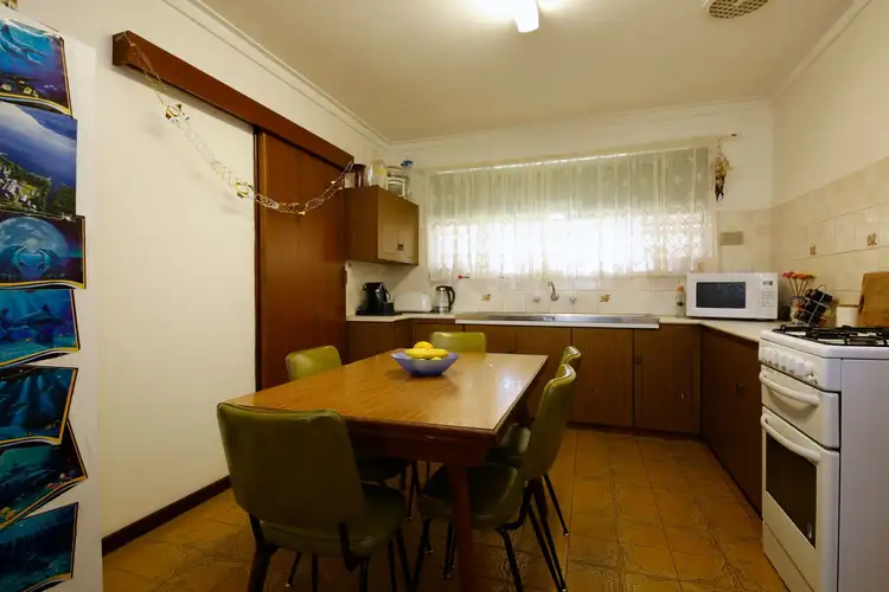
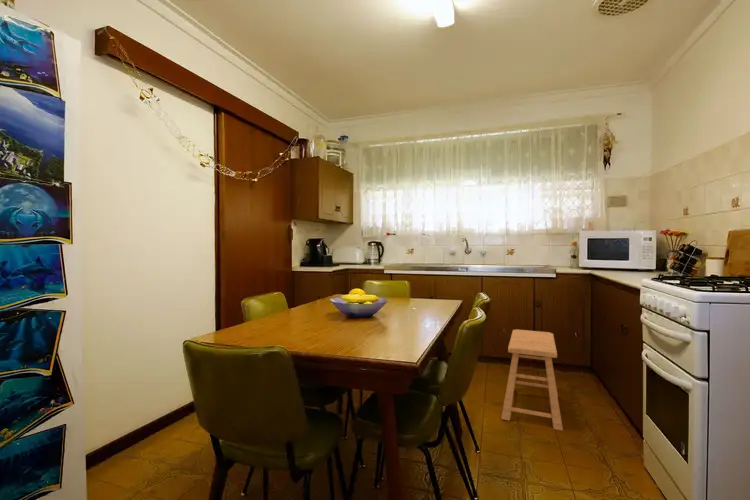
+ stool (529, 375)
